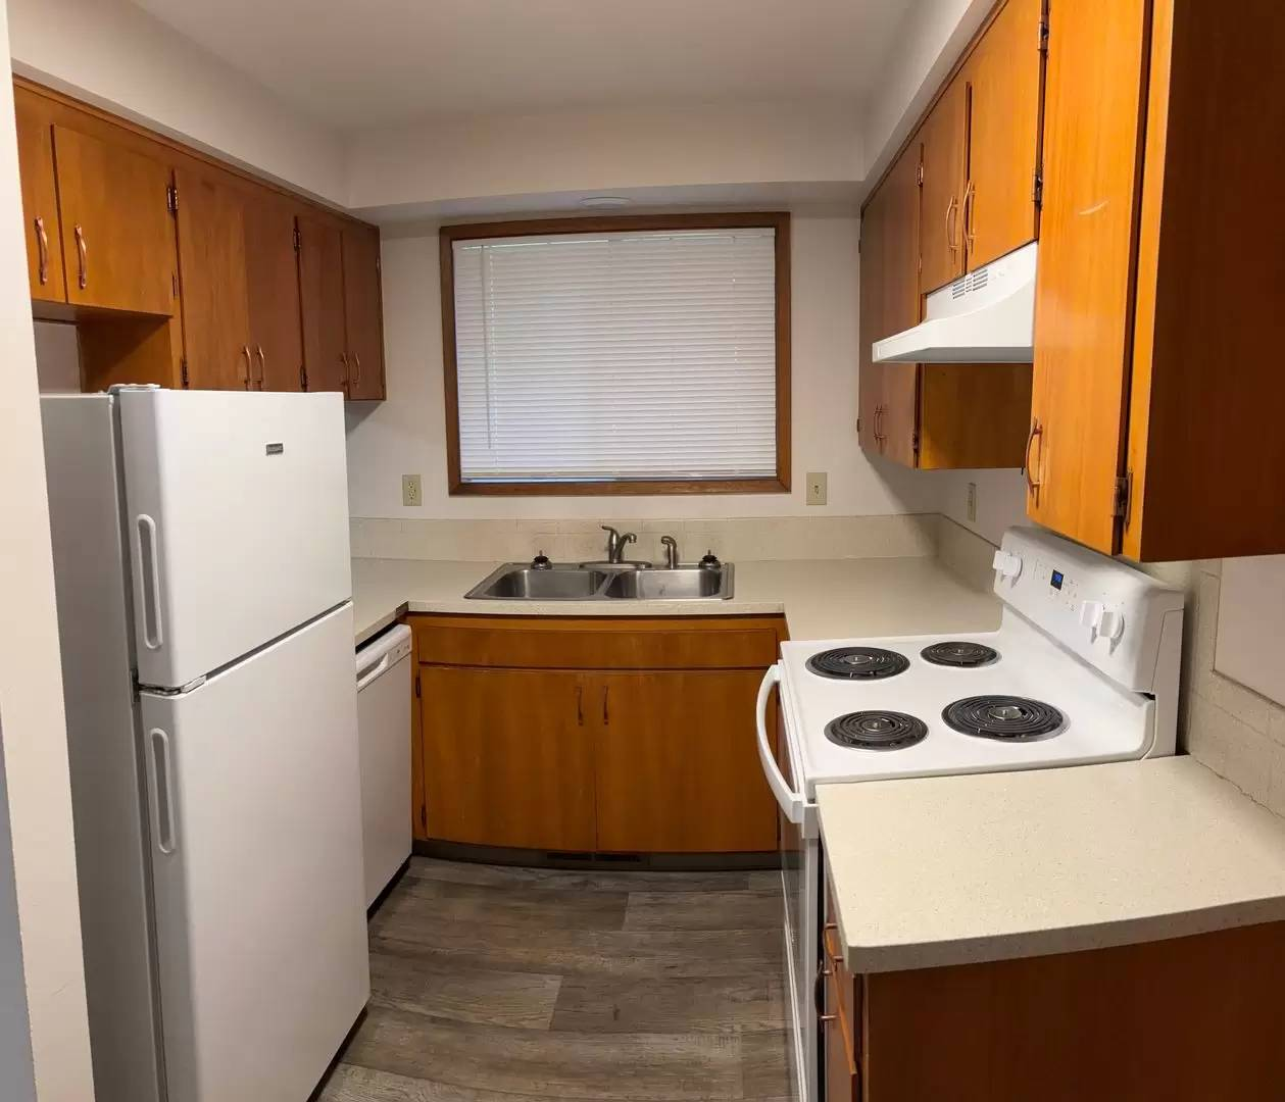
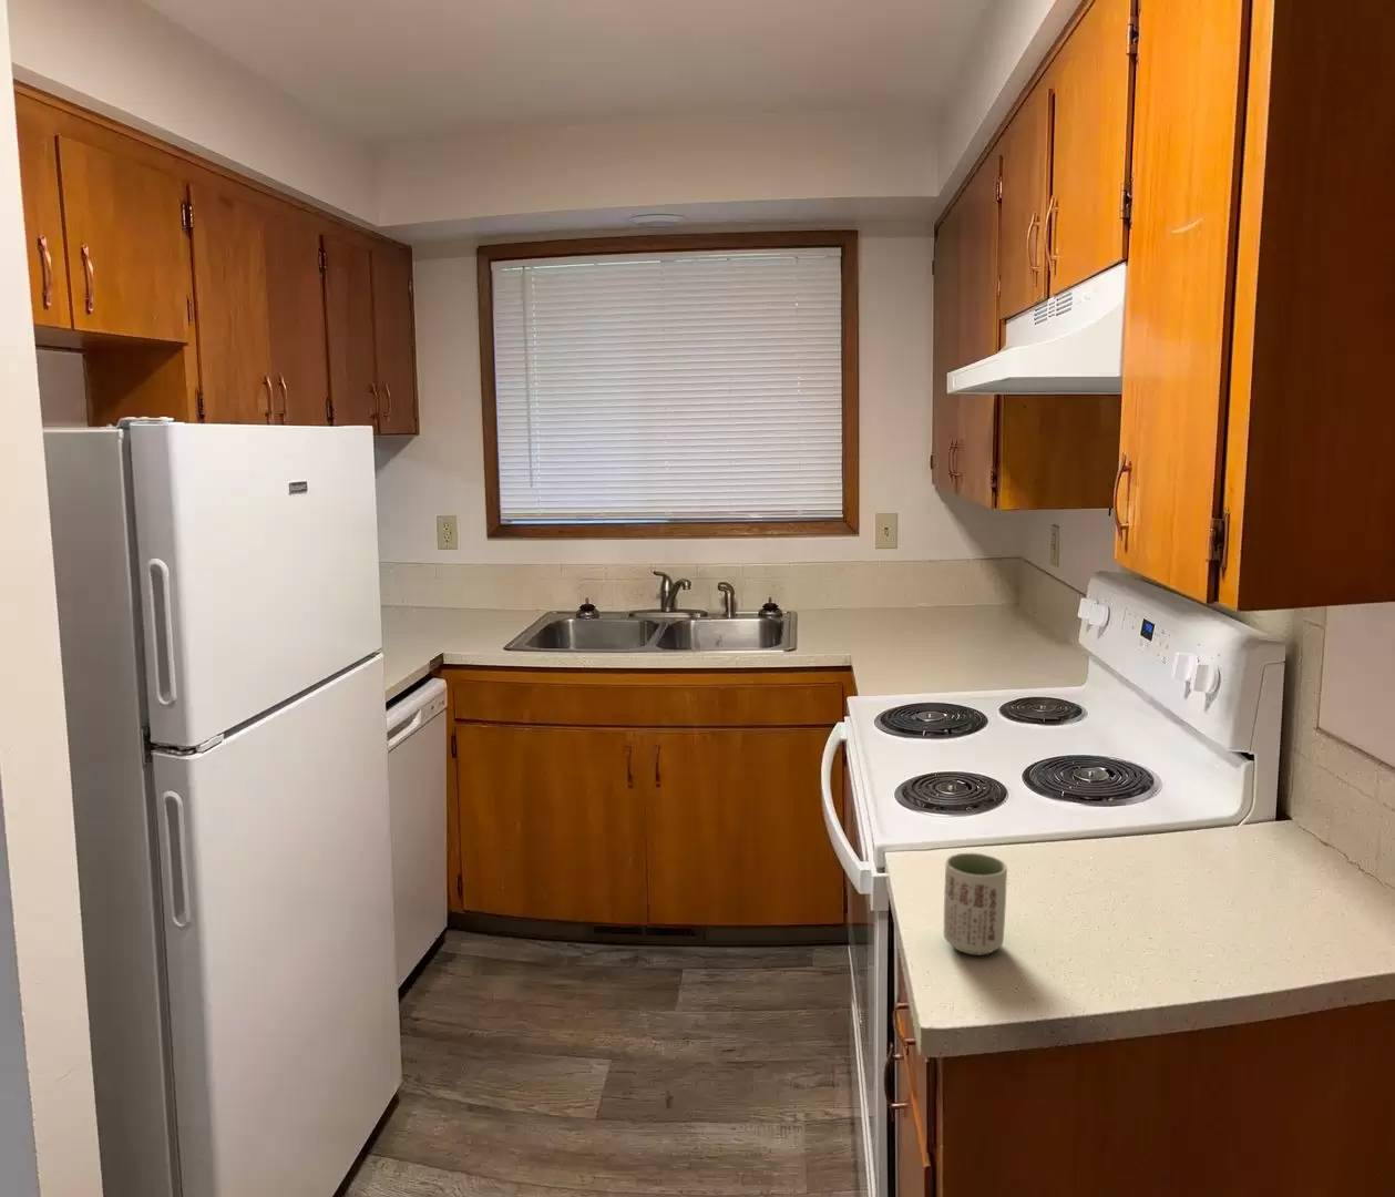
+ cup (974, 903)
